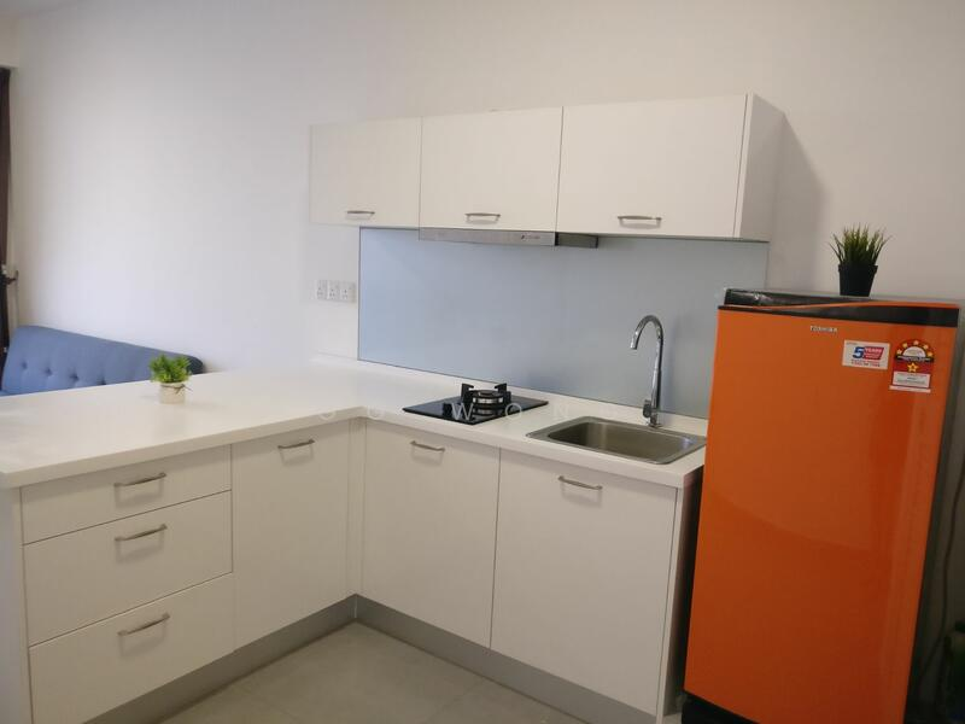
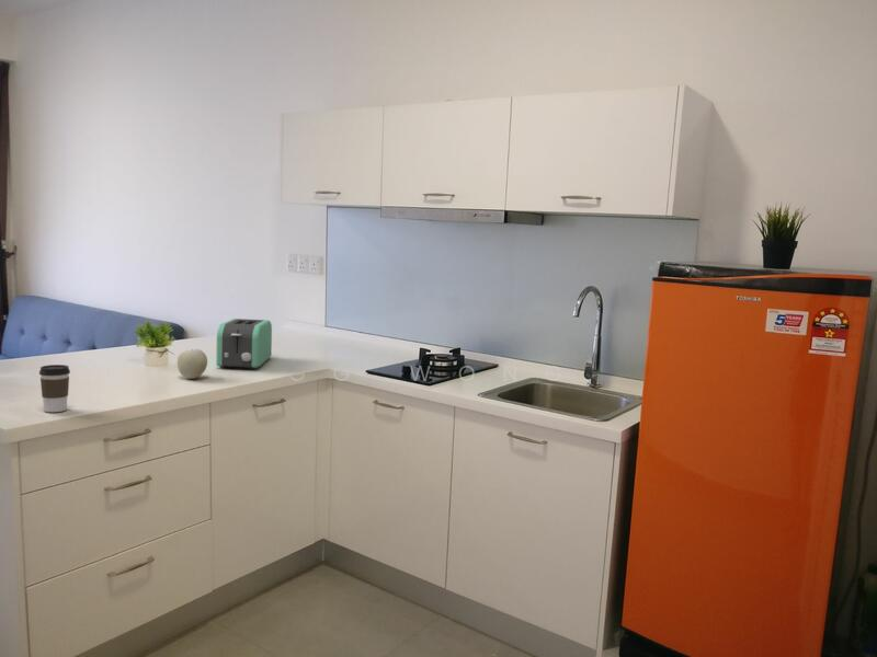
+ toaster (244, 342)
+ coffee cup (55, 388)
+ fruit (192, 364)
